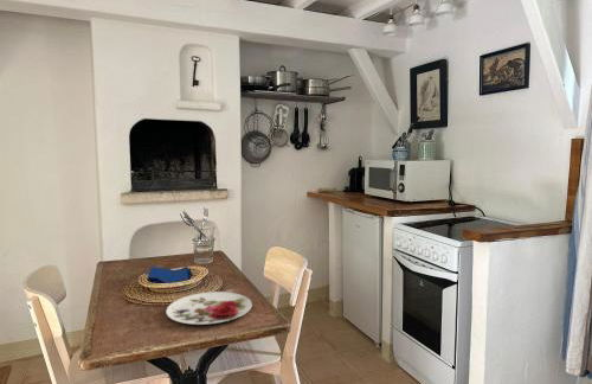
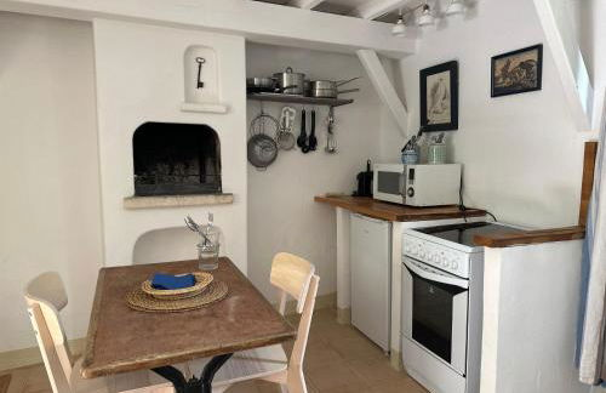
- plate (210, 306)
